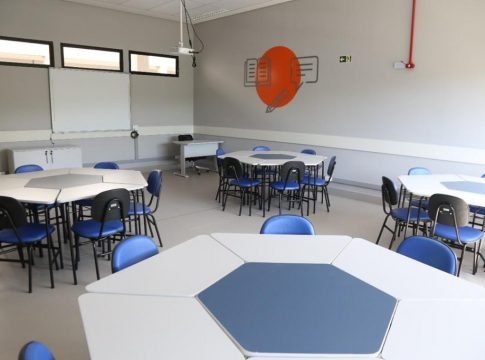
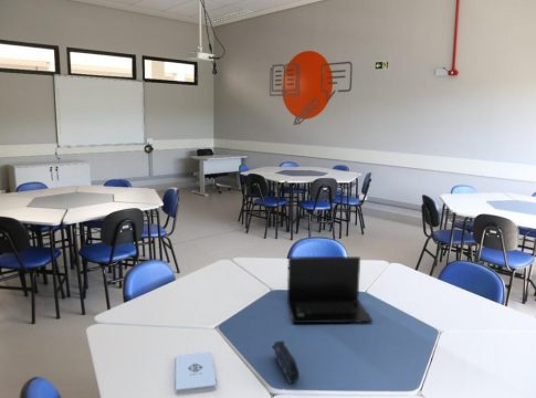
+ notepad (195, 370)
+ pencil case (285, 360)
+ laptop (328, 287)
